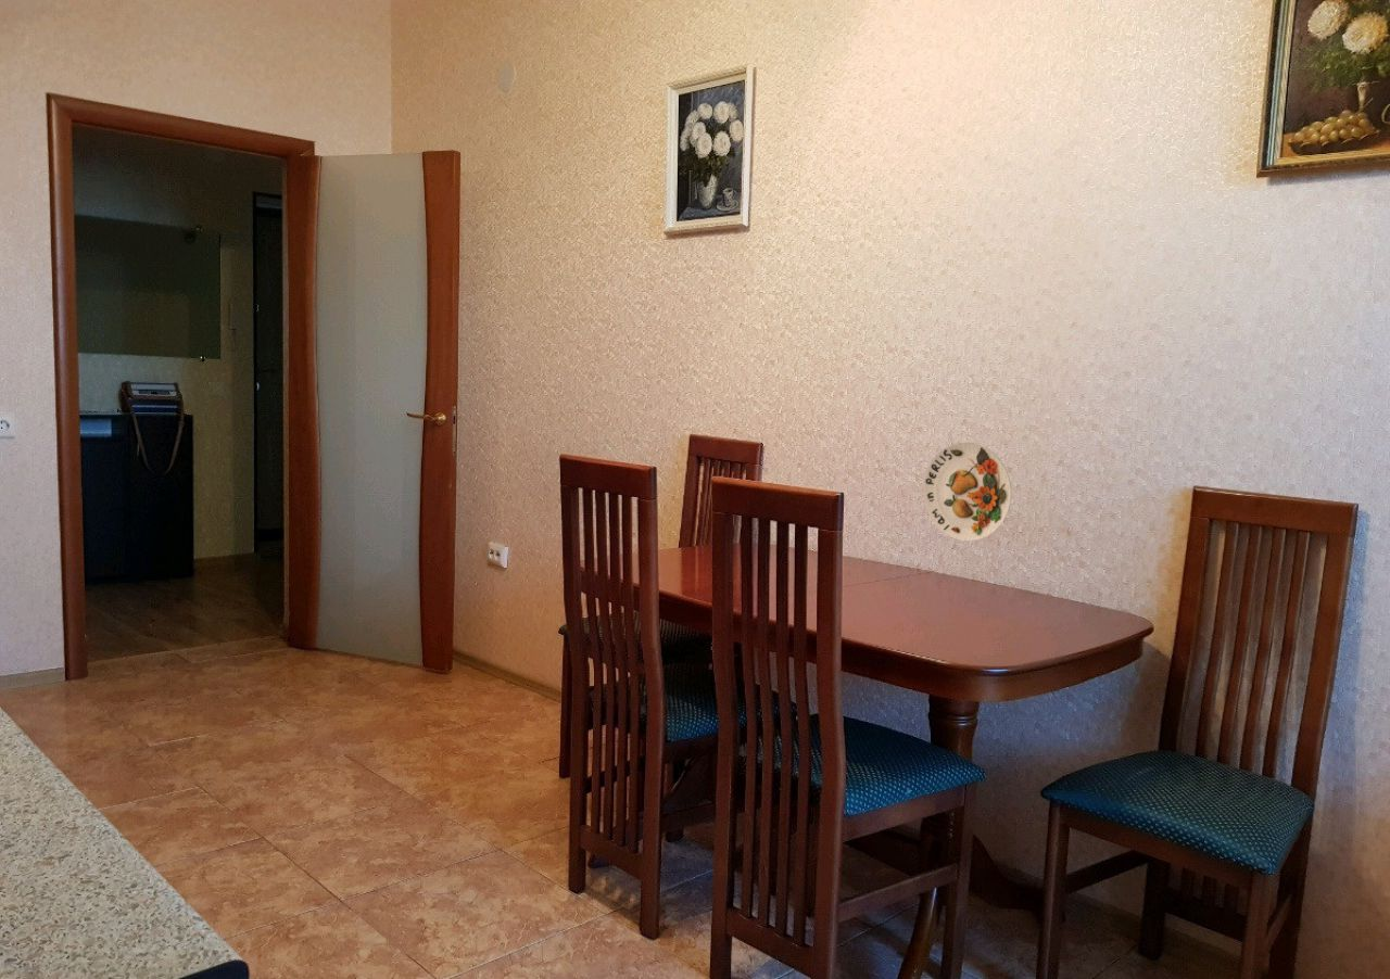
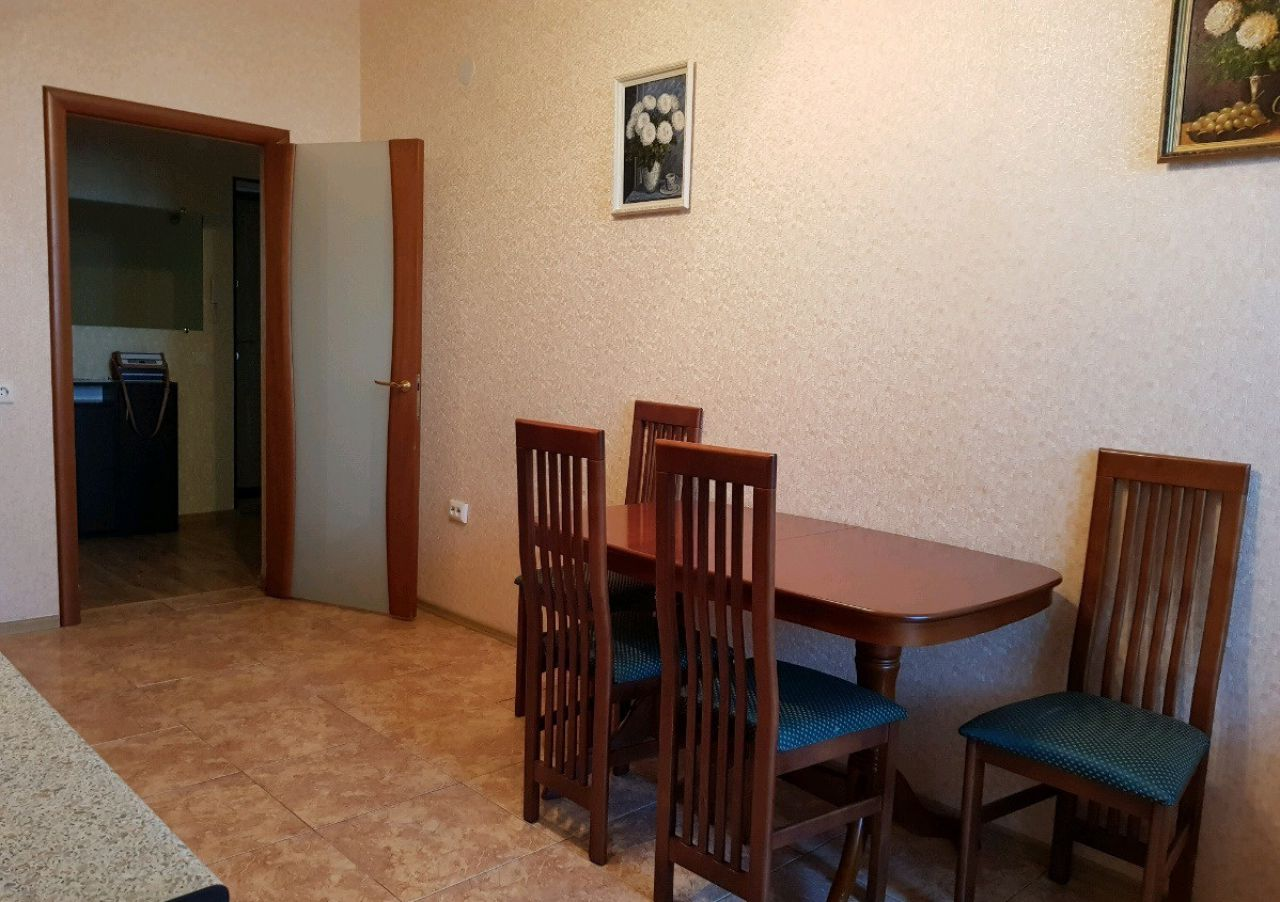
- decorative plate (966, 491)
